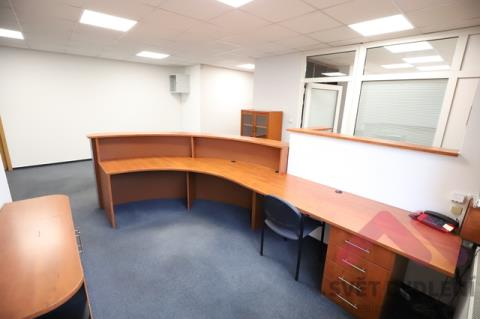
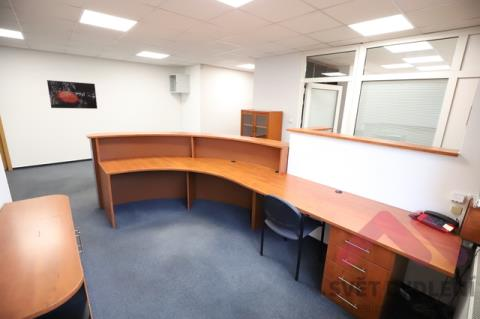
+ wall art (73, 95)
